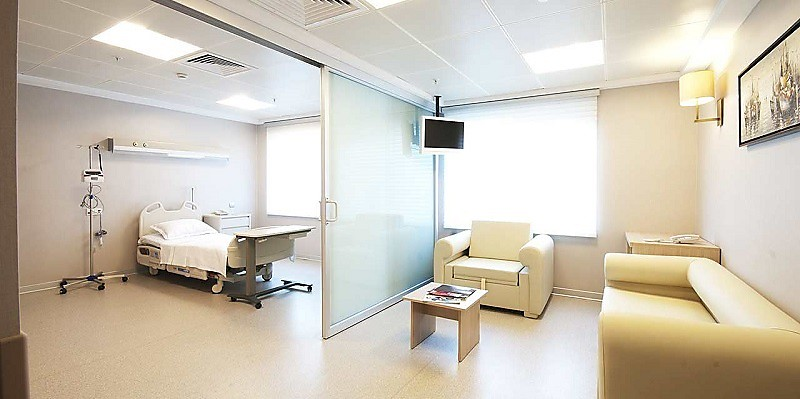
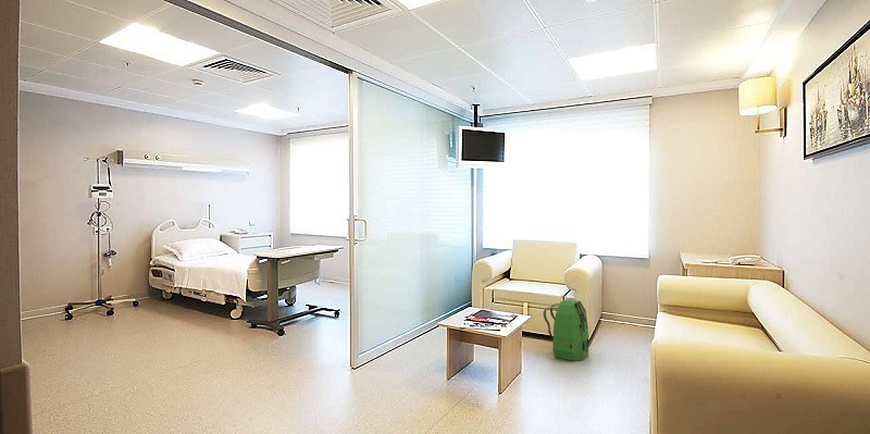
+ backpack (567, 326)
